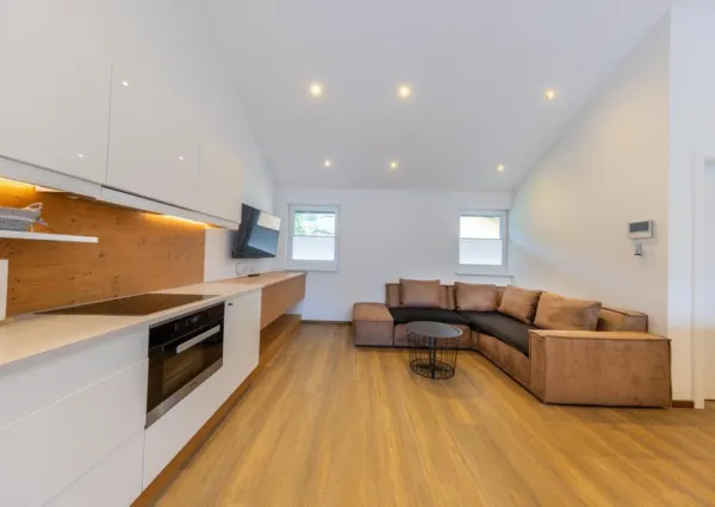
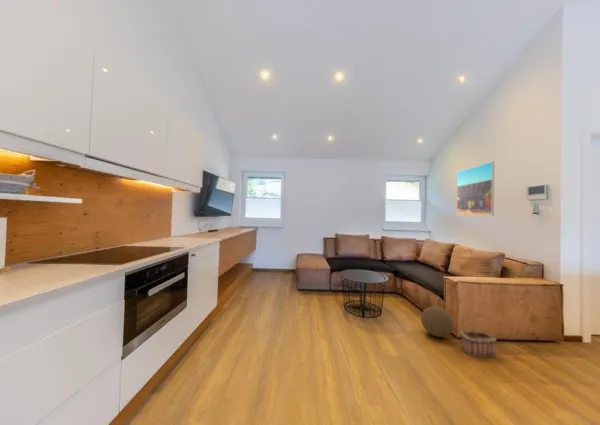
+ basket (477, 333)
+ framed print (473, 191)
+ decorative ball (436, 321)
